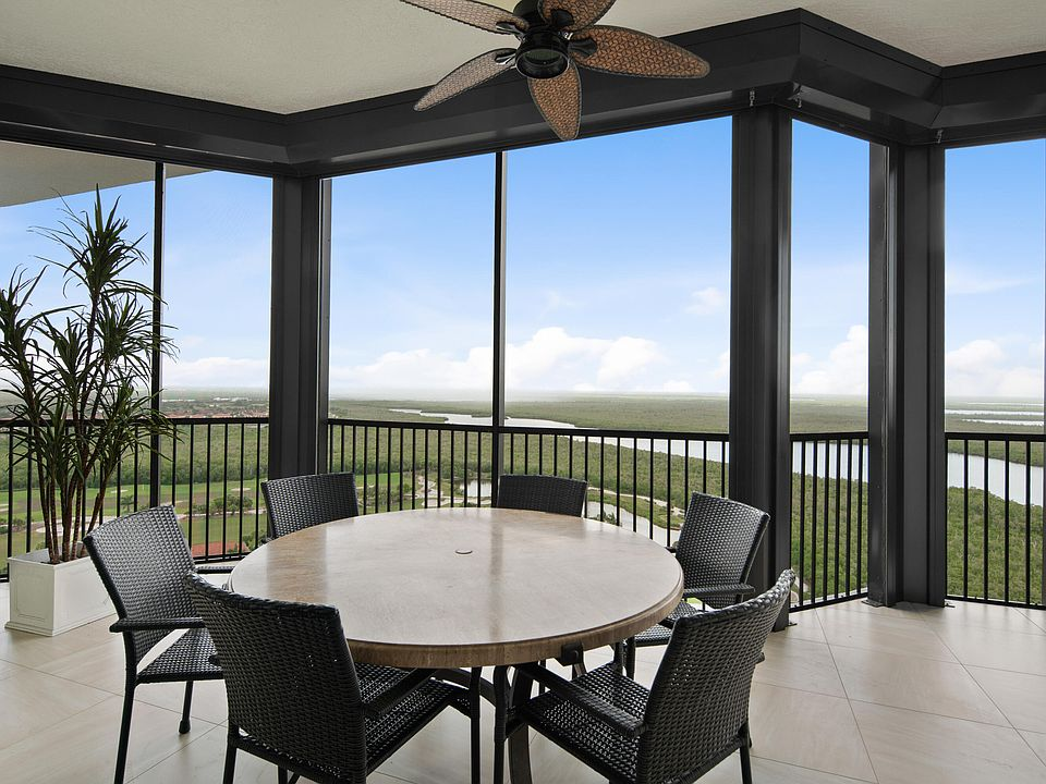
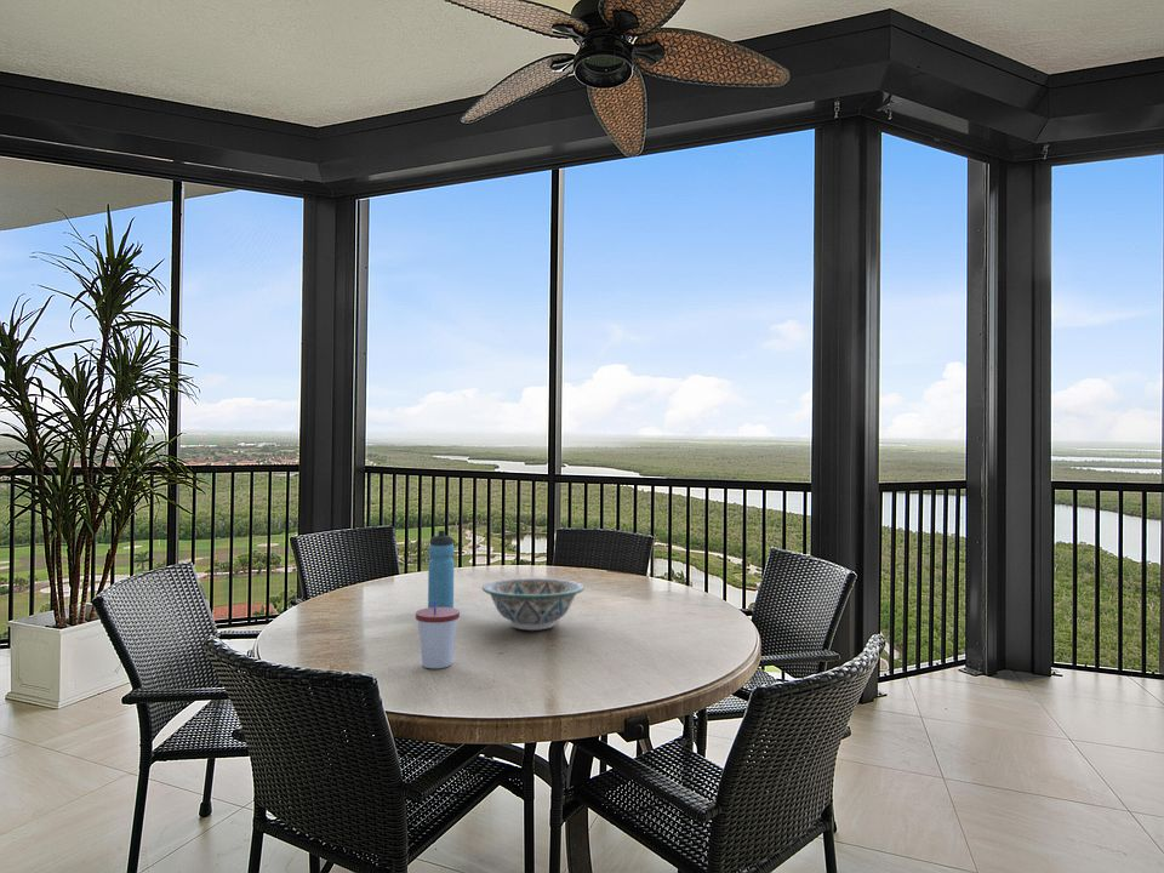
+ cup (436, 630)
+ water bottle (440, 571)
+ decorative bowl (532, 604)
